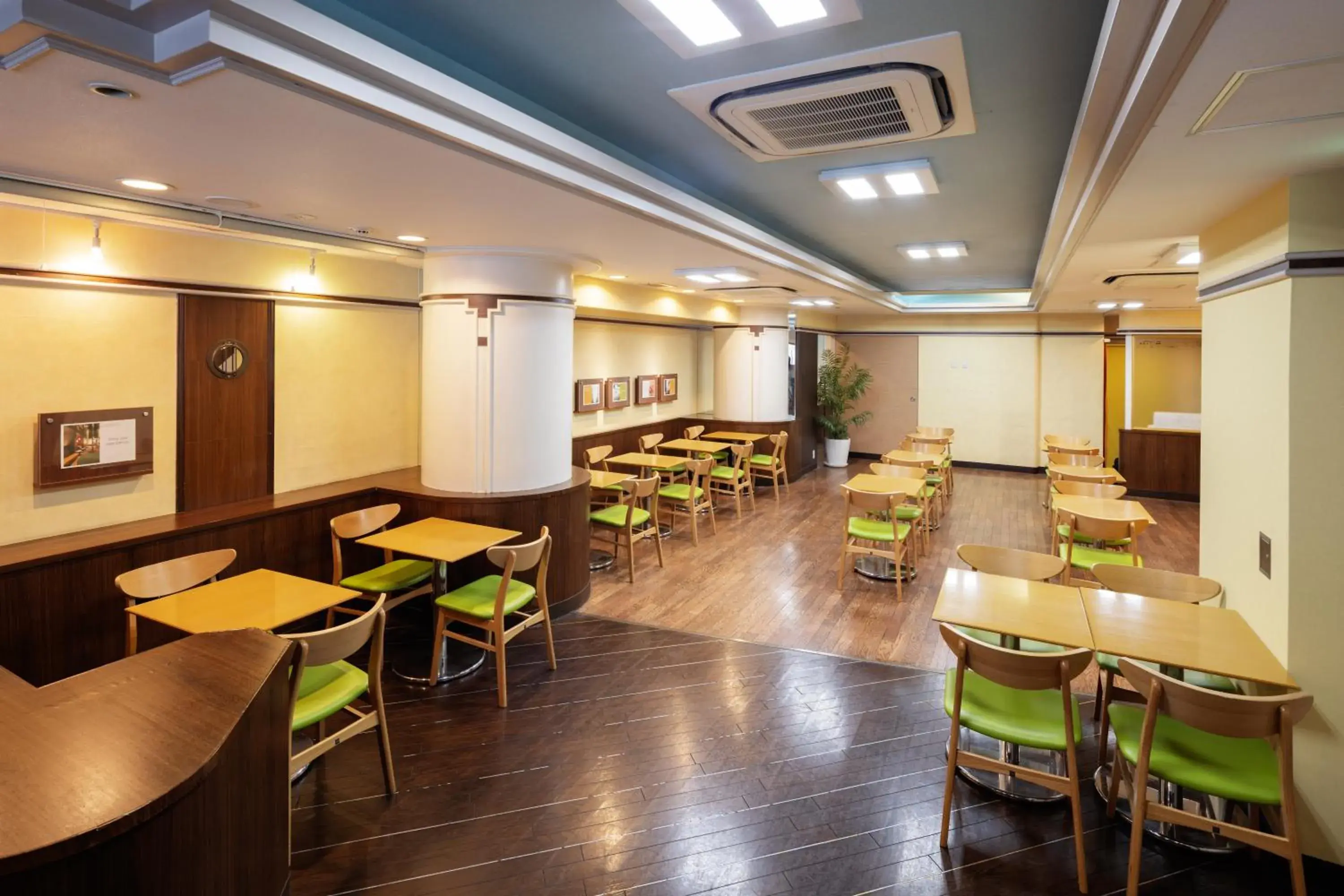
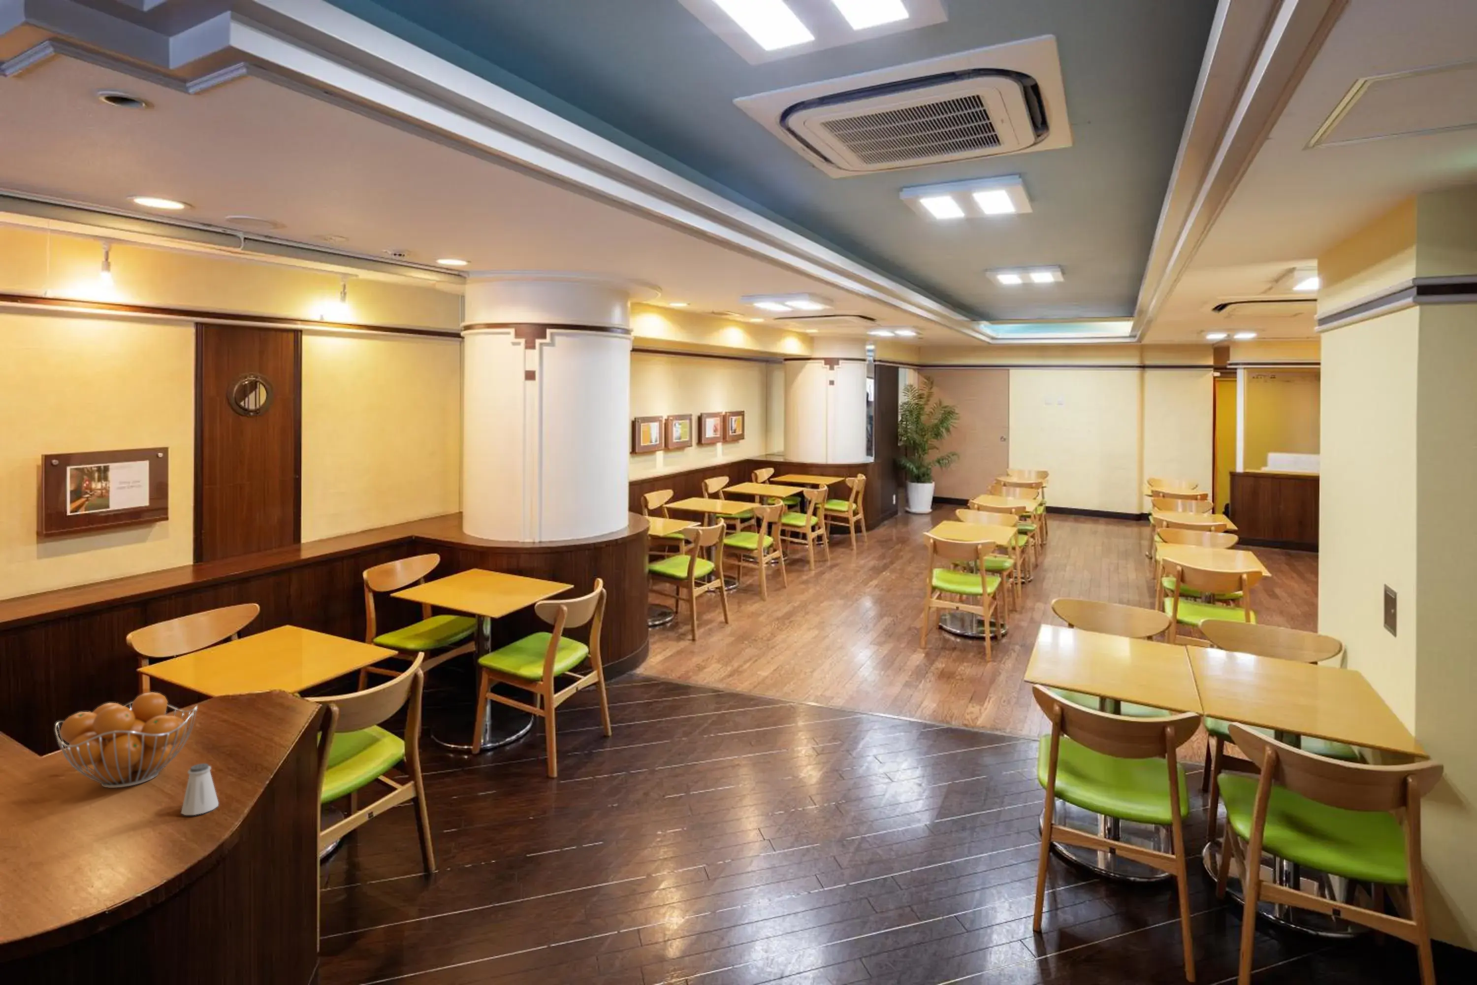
+ fruit basket (130, 739)
+ saltshaker (199, 787)
